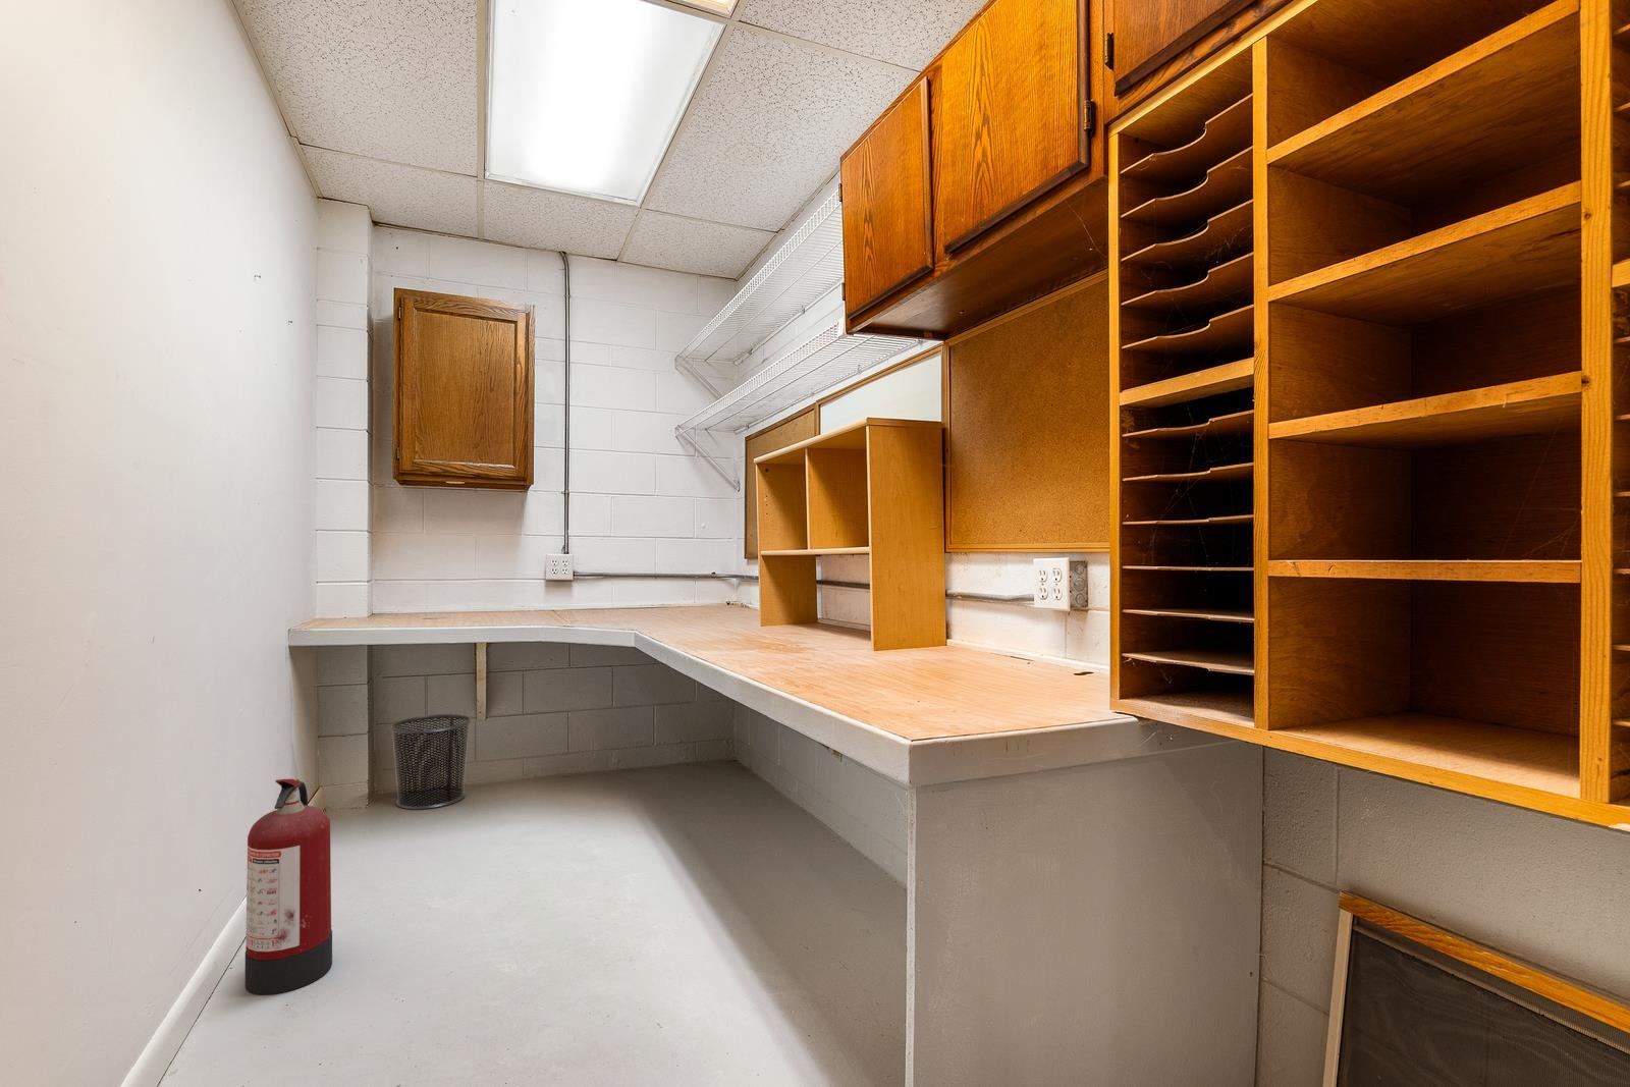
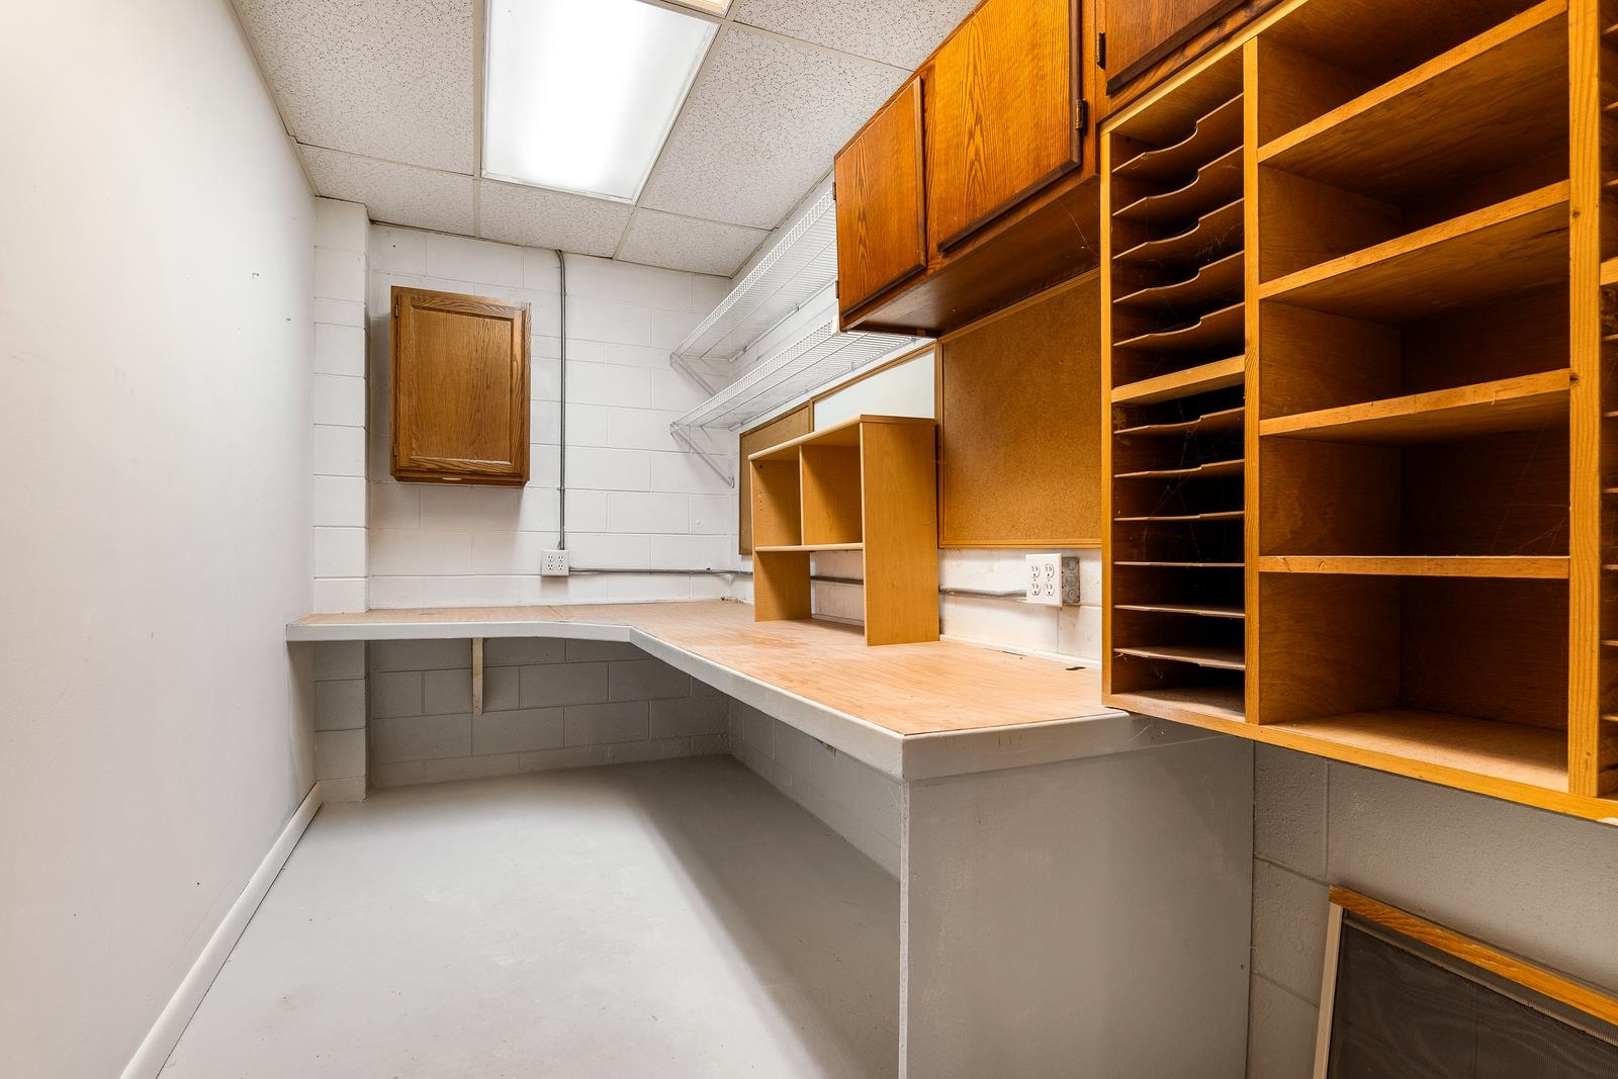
- fire extinguisher (292, 866)
- waste bin (431, 759)
